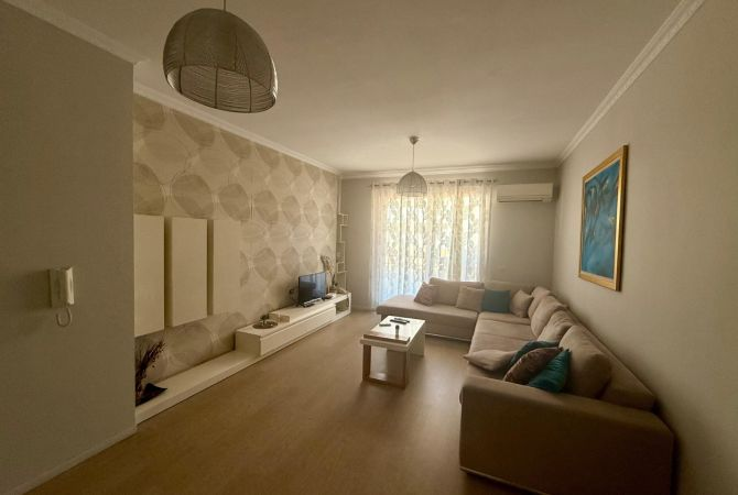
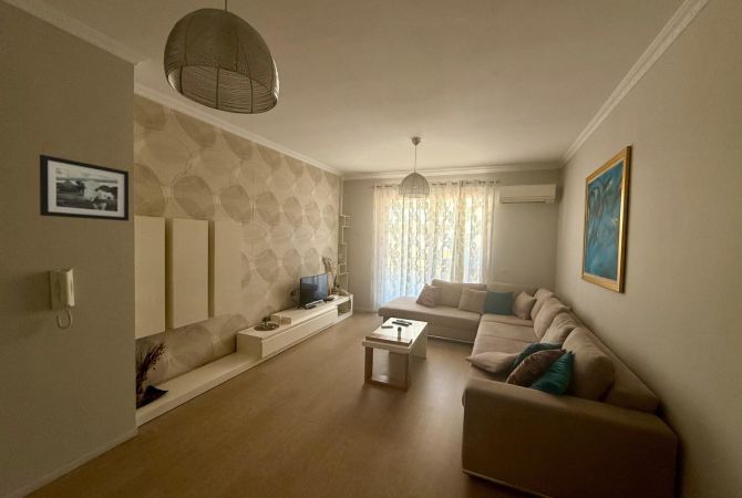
+ picture frame (89, 190)
